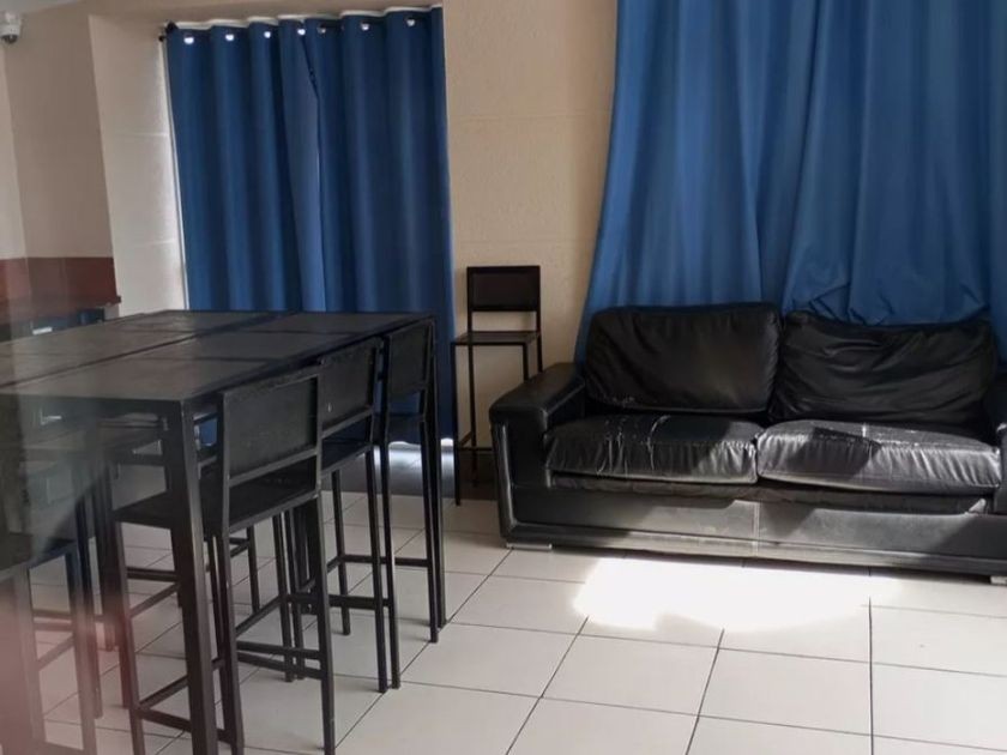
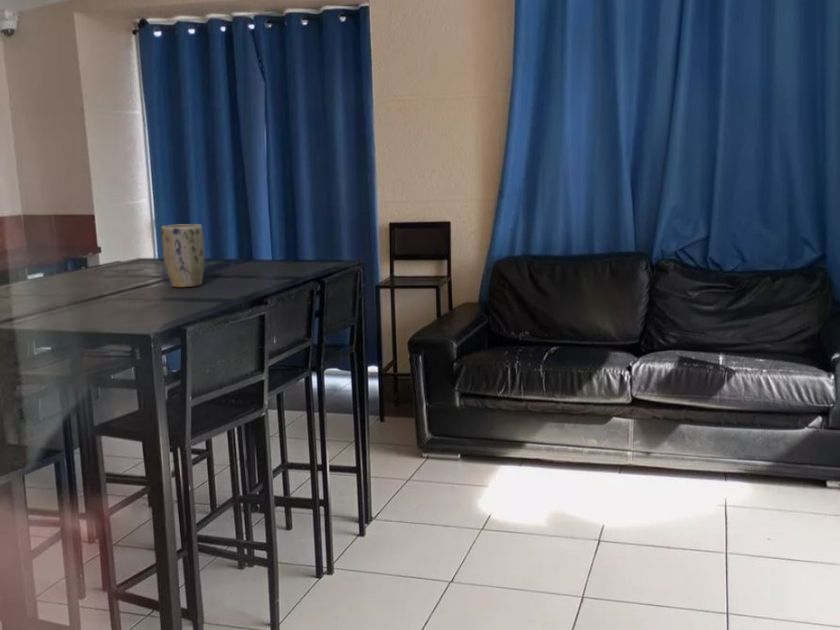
+ plant pot (184, 255)
